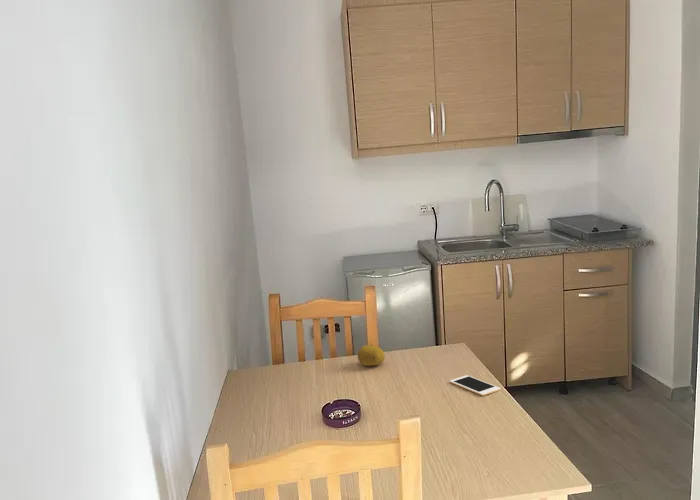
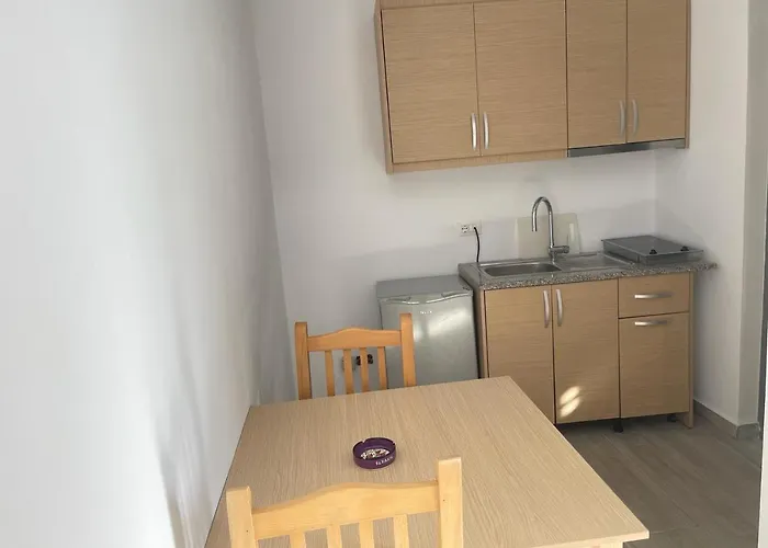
- fruit (370, 355)
- cell phone (474, 385)
